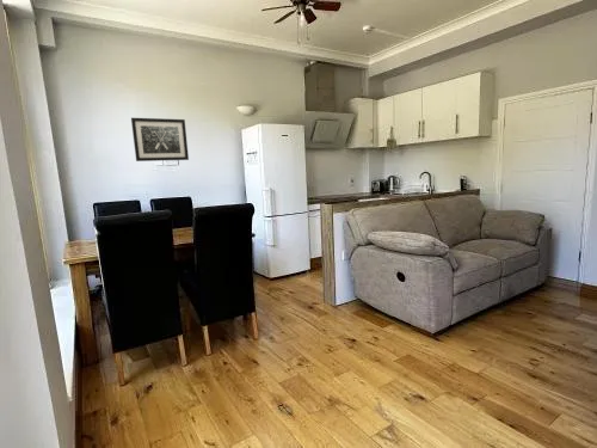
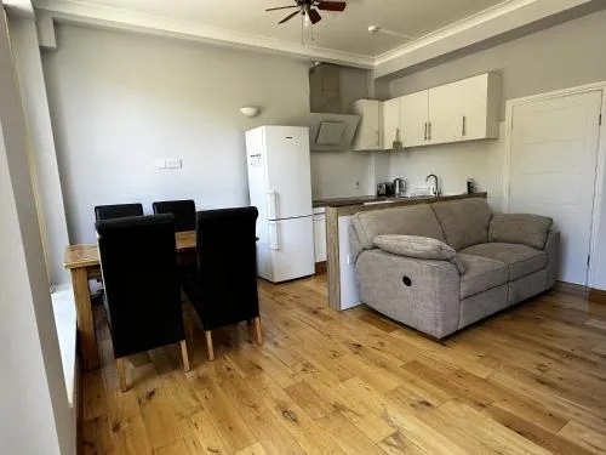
- wall art (160, 140)
